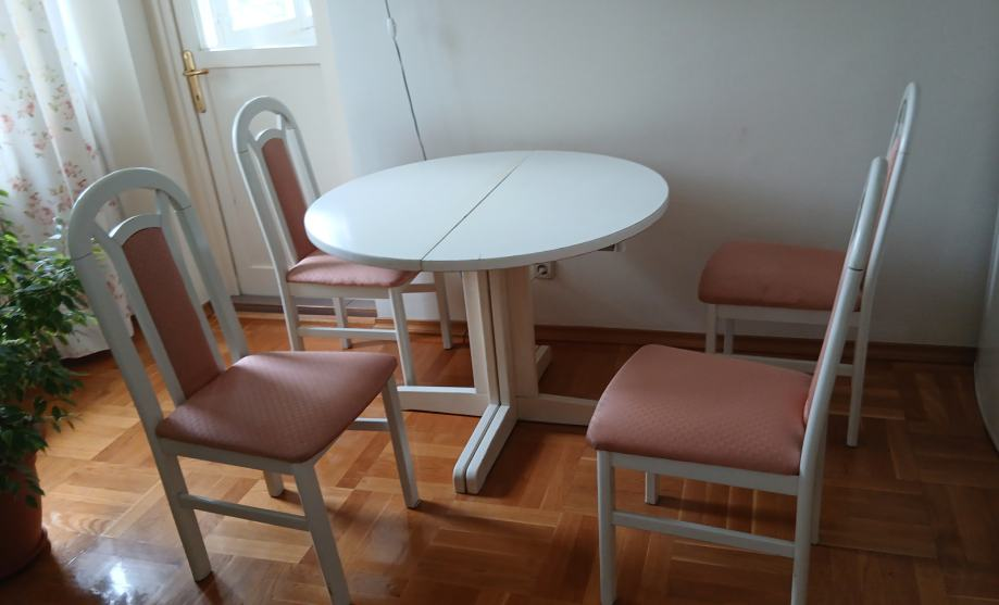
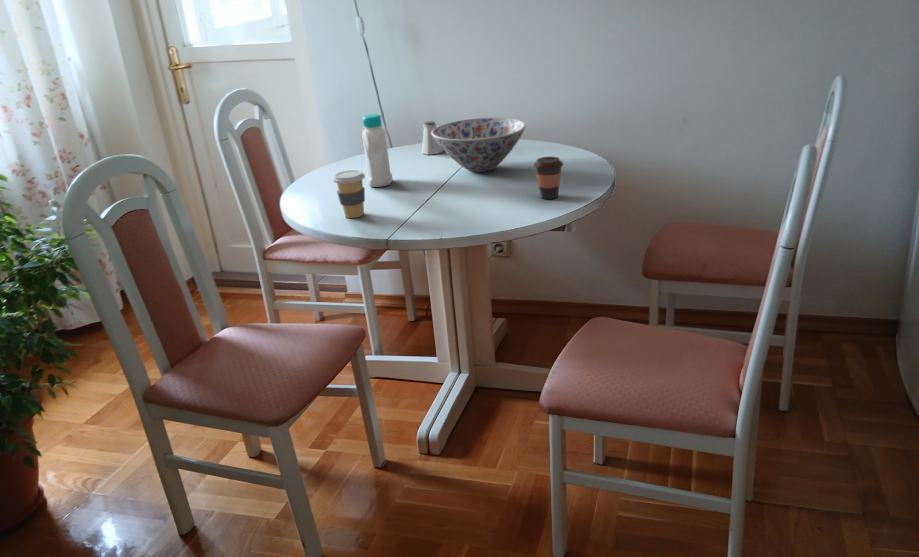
+ bowl (479, 149)
+ saltshaker (431, 137)
+ coffee cup (548, 178)
+ bottle (376, 150)
+ coffee cup (351, 194)
